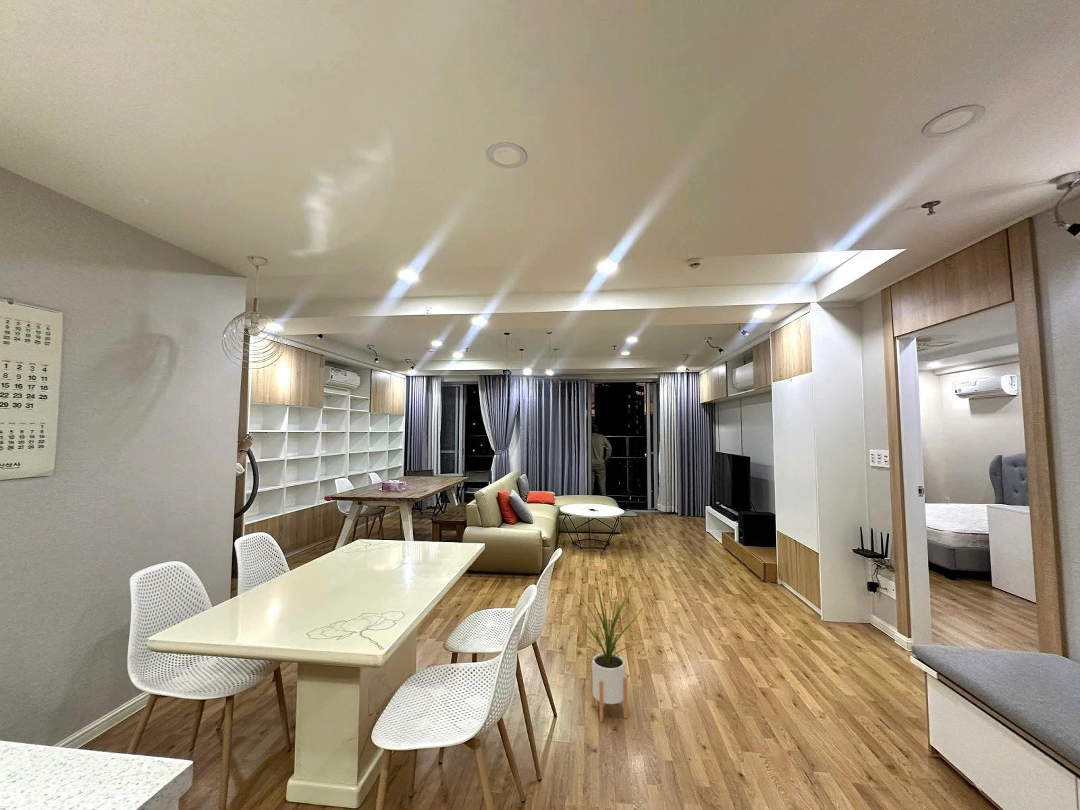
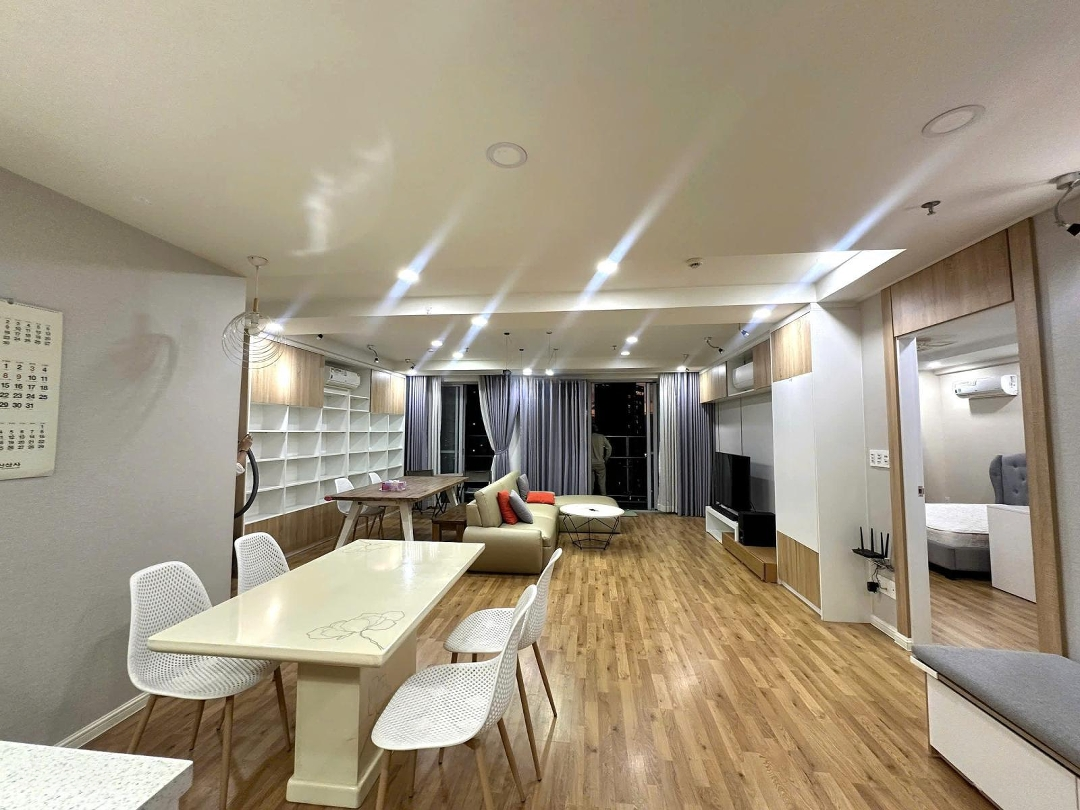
- house plant (607, 645)
